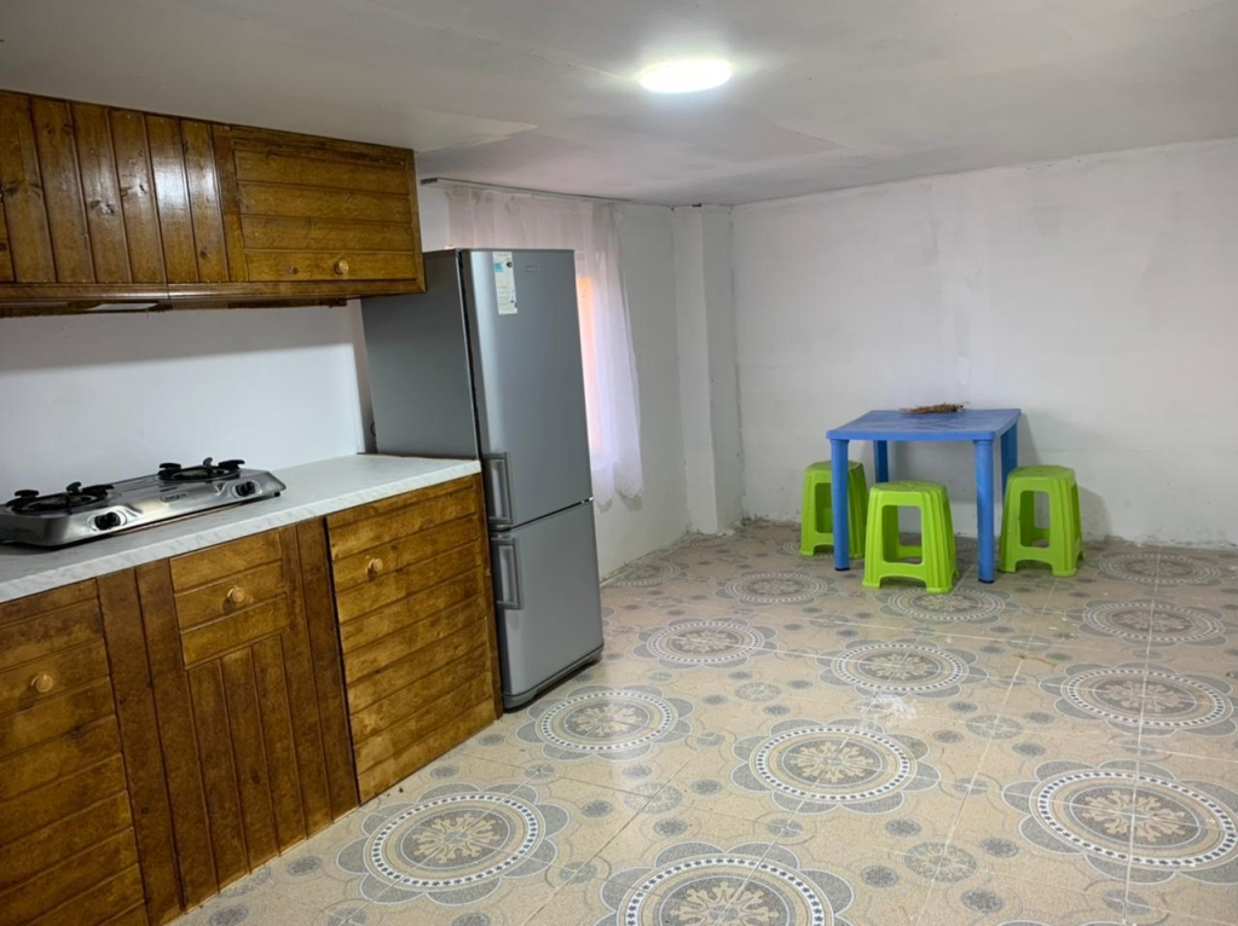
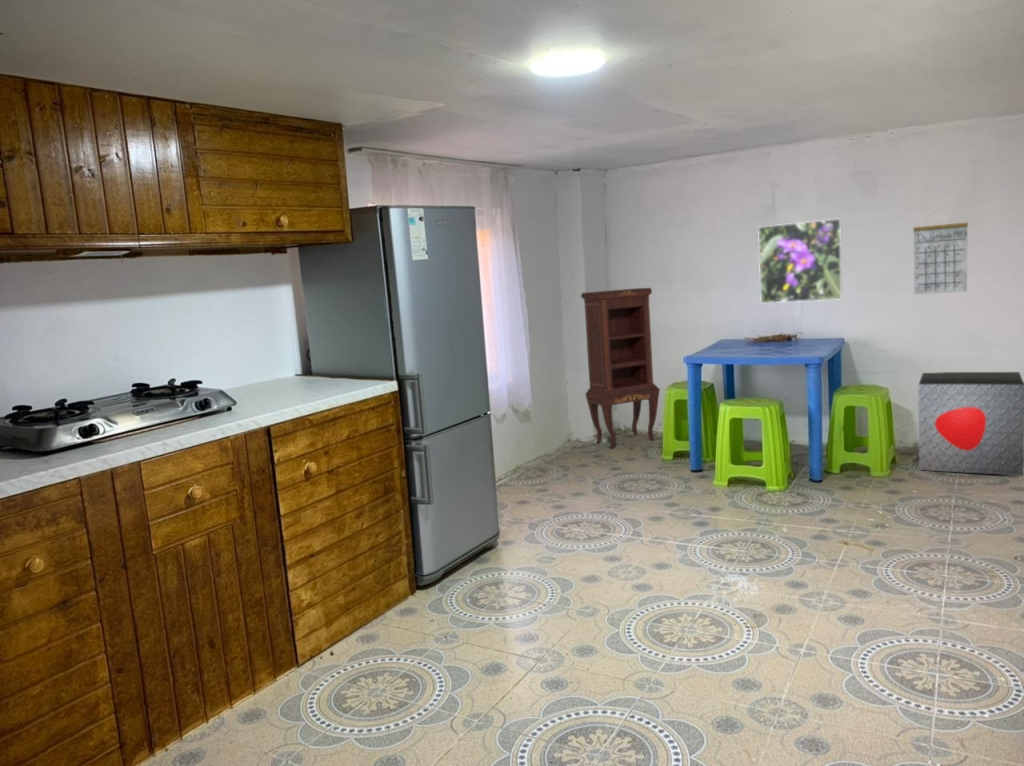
+ cabinet (620, 366)
+ storage bin (969, 420)
+ calendar (940, 251)
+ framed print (799, 262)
